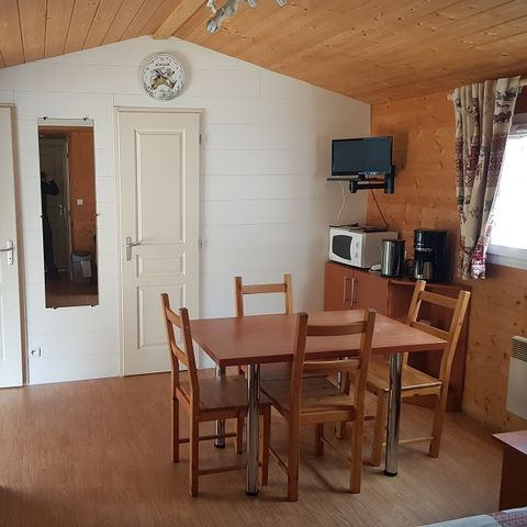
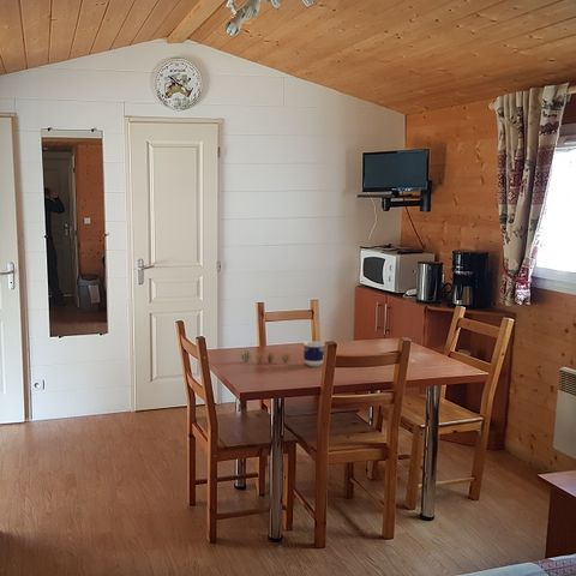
+ plant (266, 350)
+ cup (313, 354)
